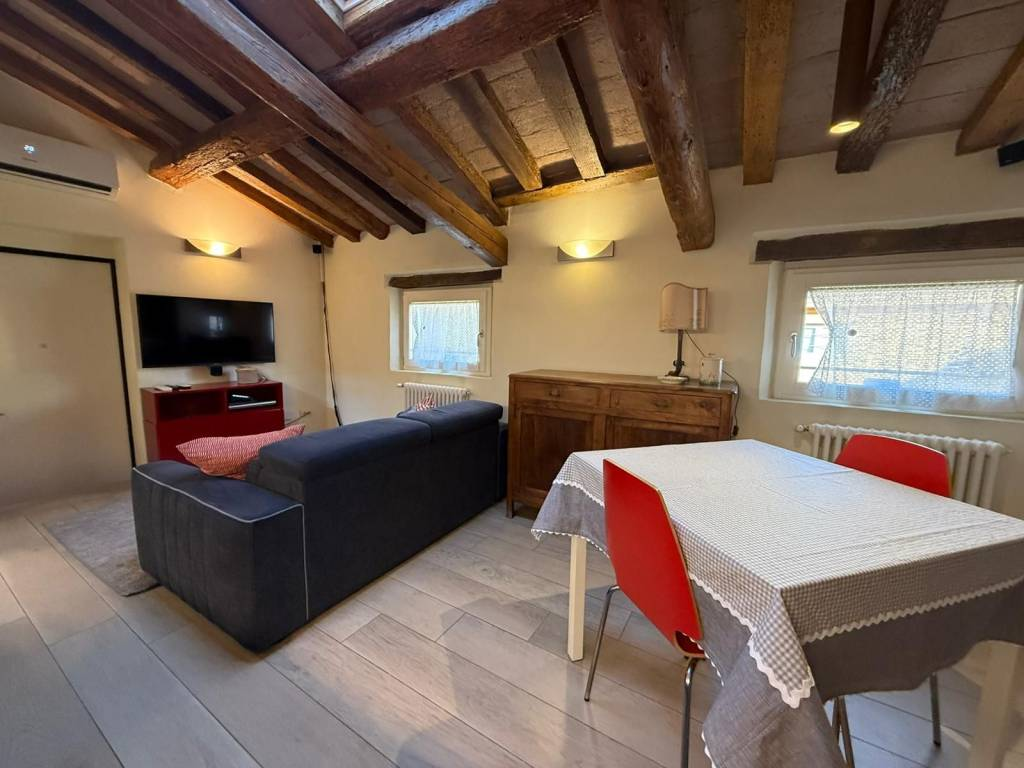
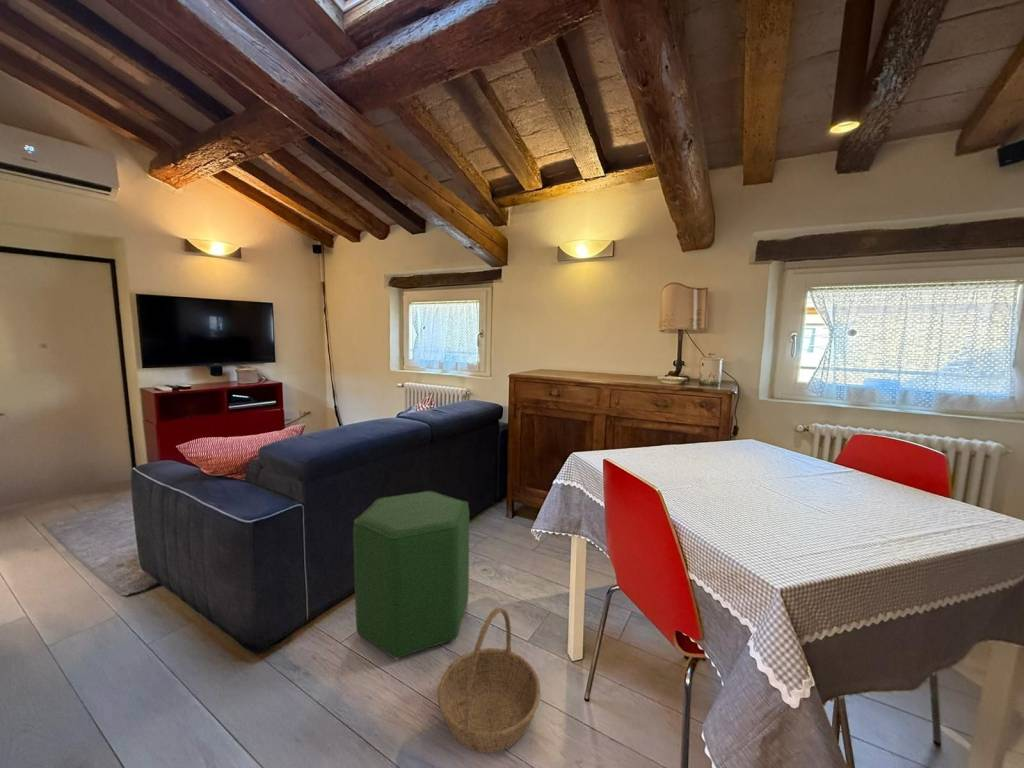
+ ottoman (414, 564)
+ basket (489, 665)
